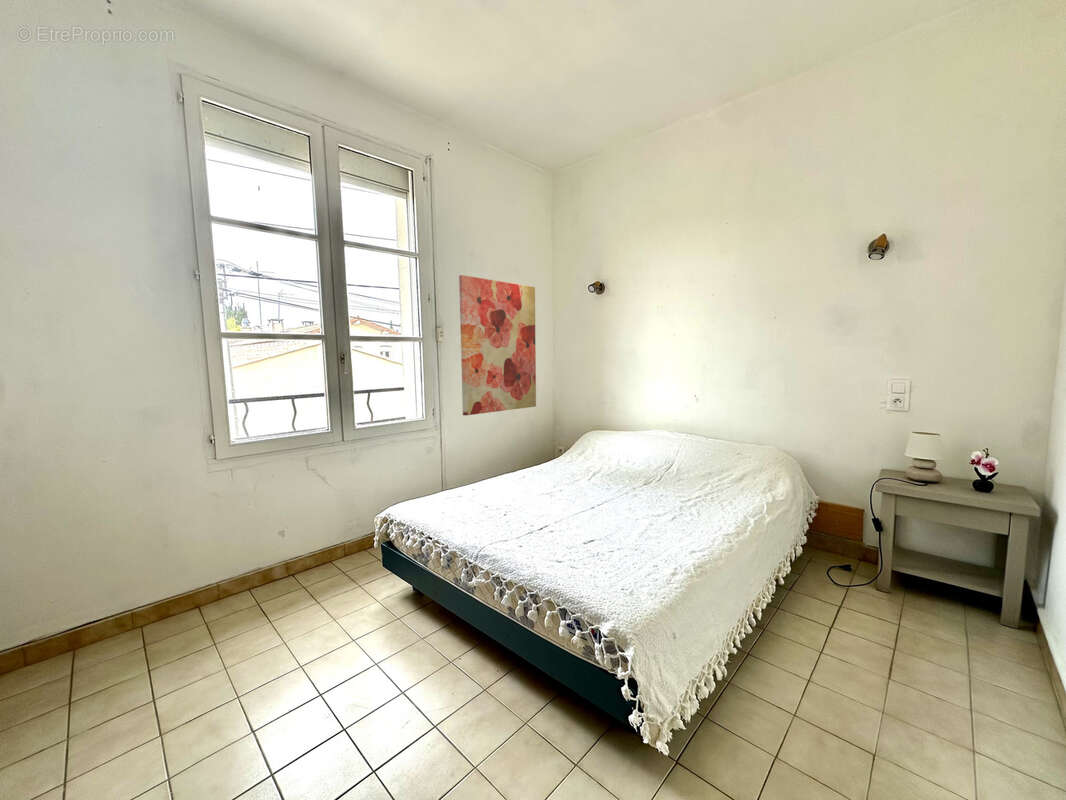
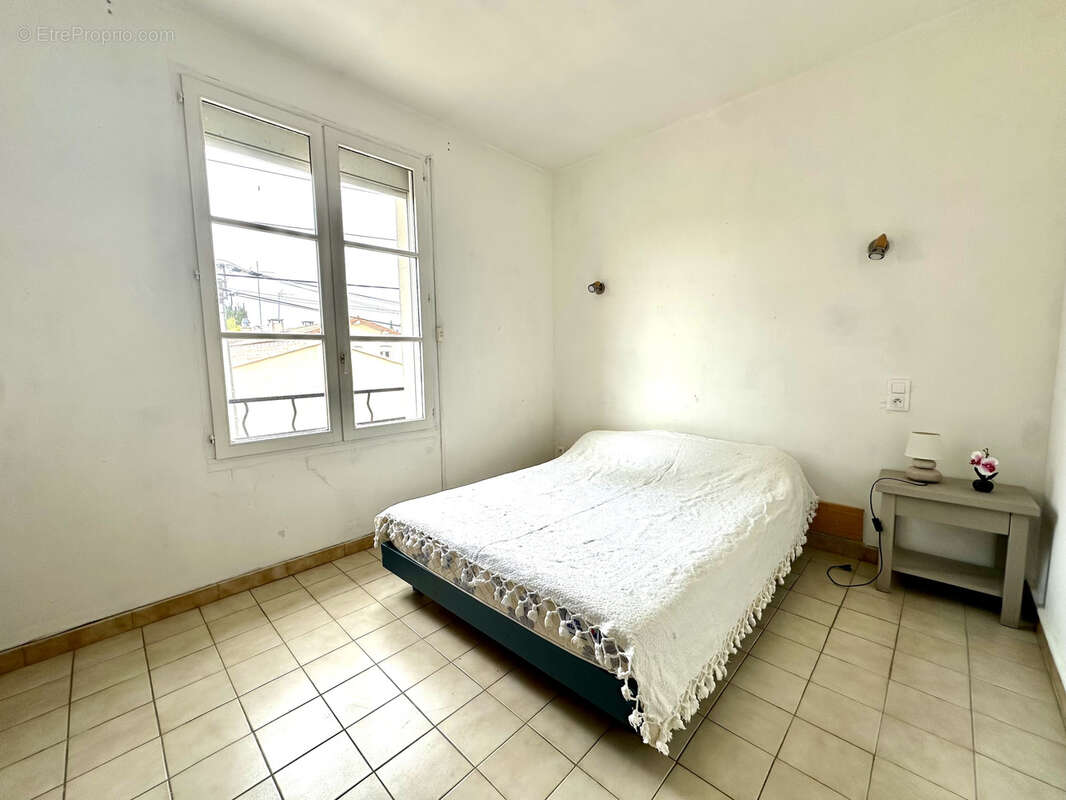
- wall art (501, 347)
